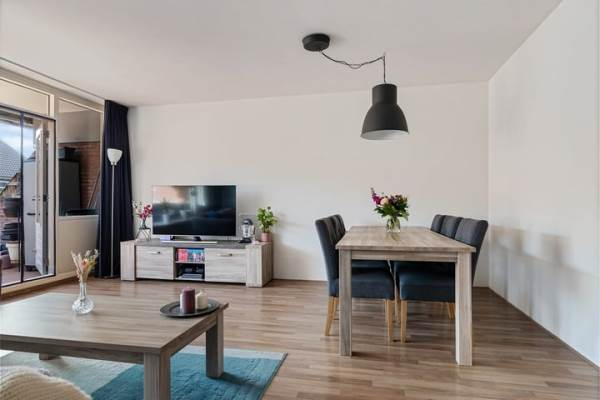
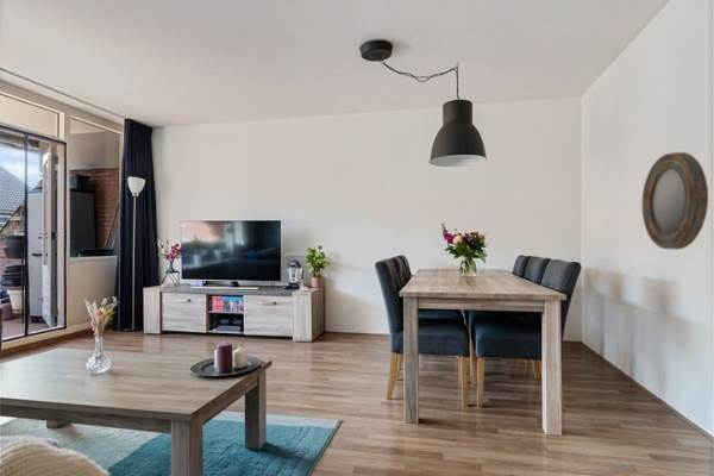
+ home mirror (670, 201)
